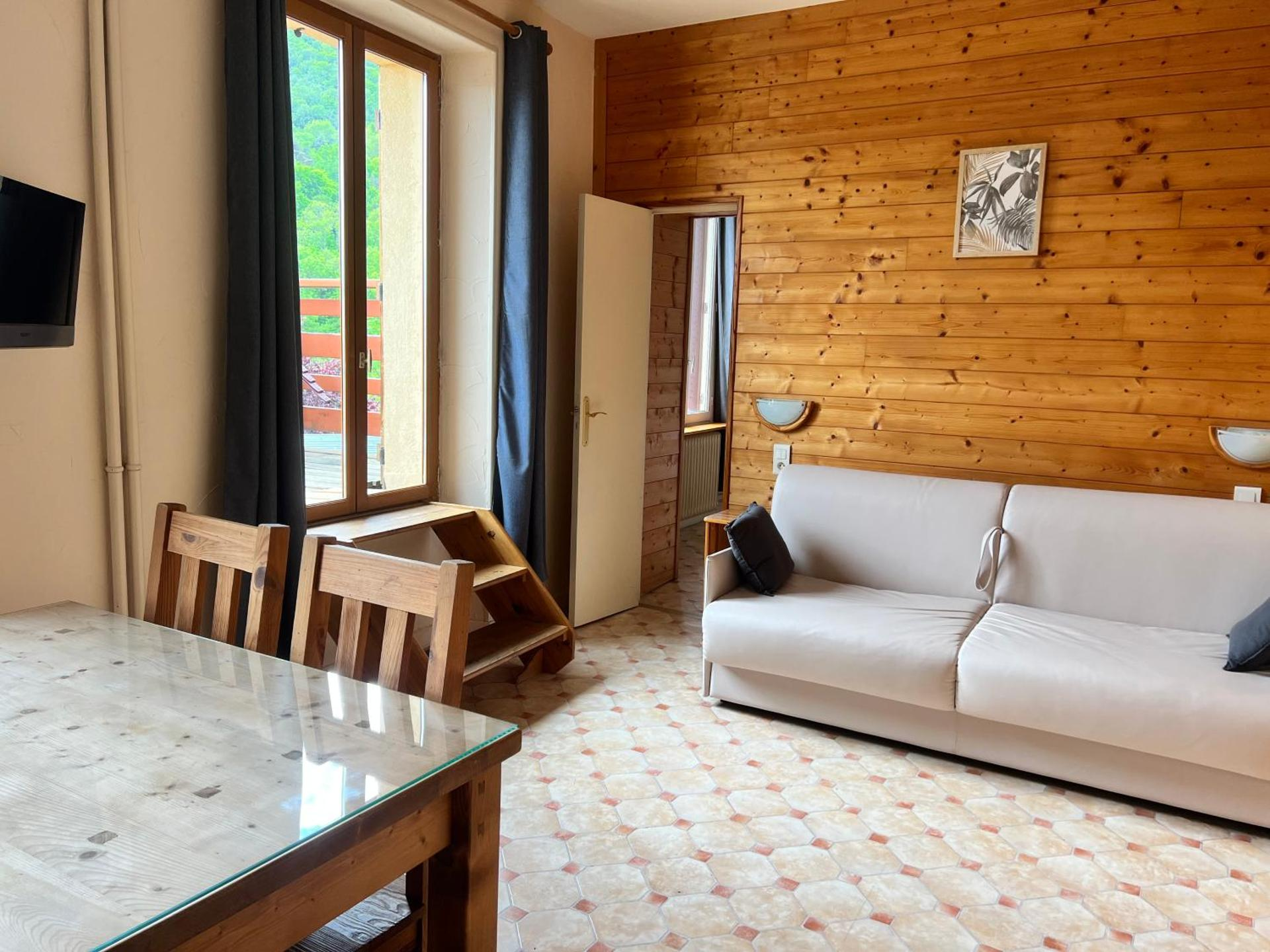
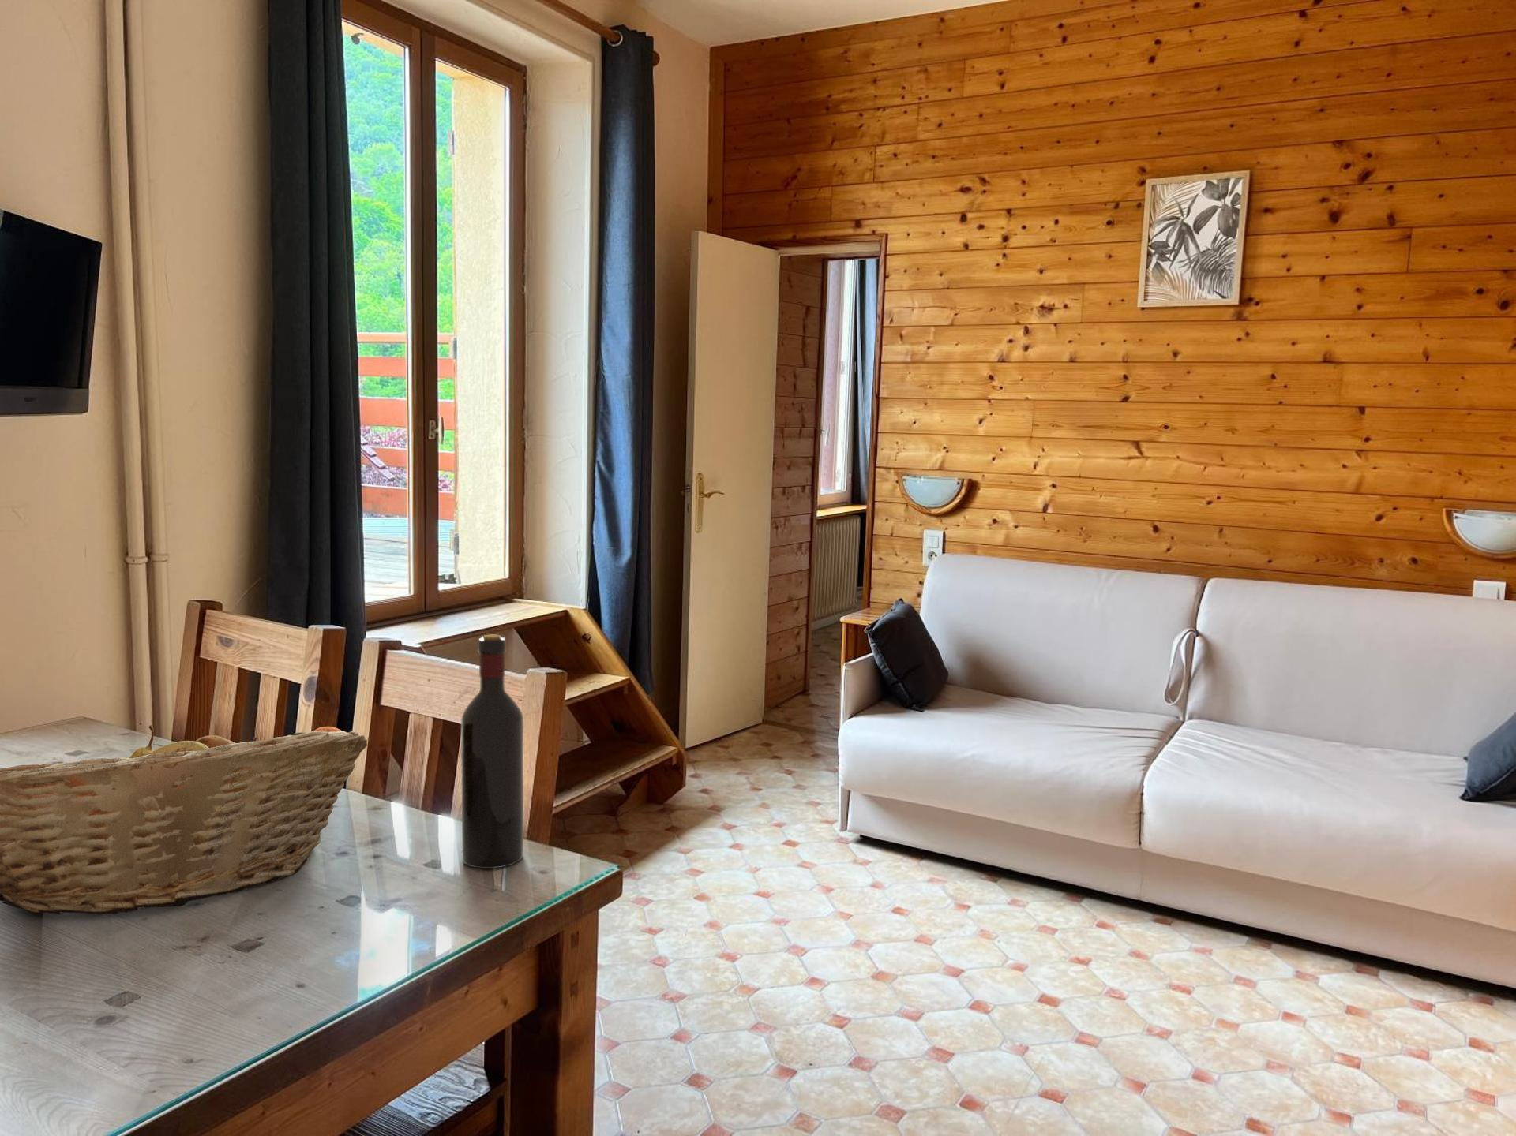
+ wine bottle (492, 748)
+ fruit basket (161, 796)
